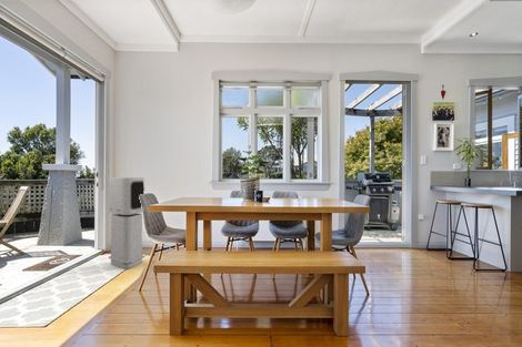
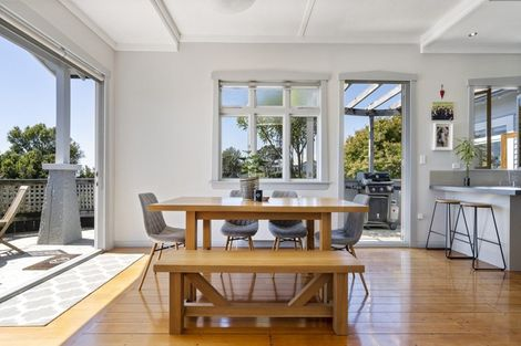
- air purifier (123, 221)
